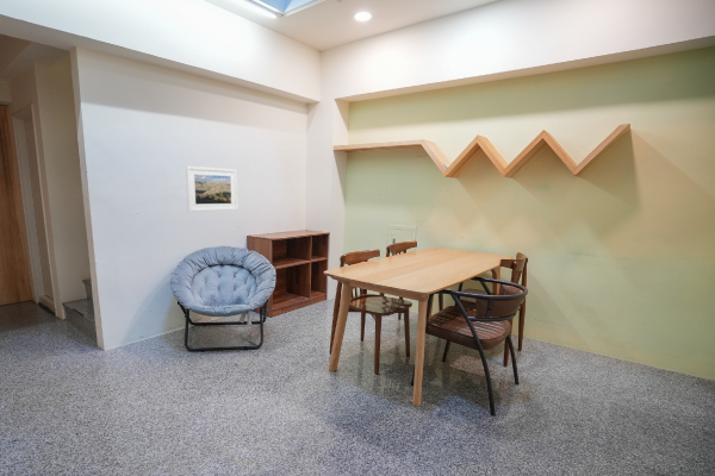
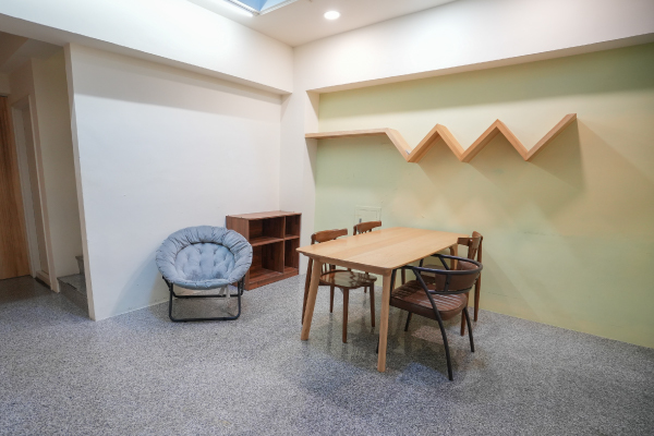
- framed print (213, 189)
